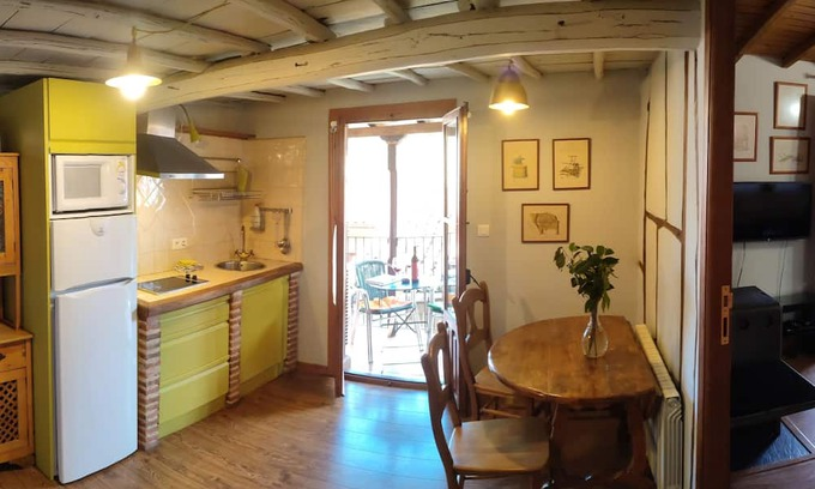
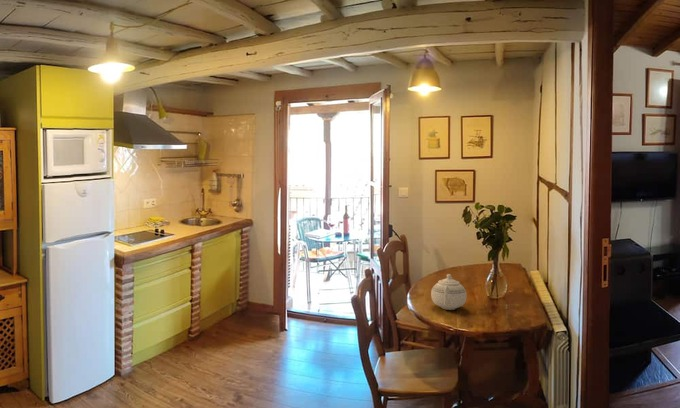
+ teapot (448, 291)
